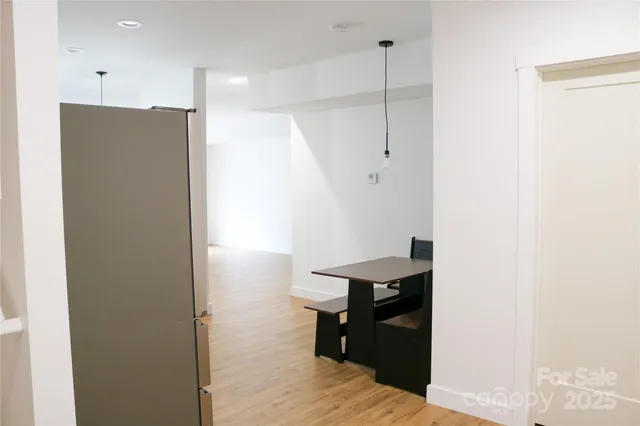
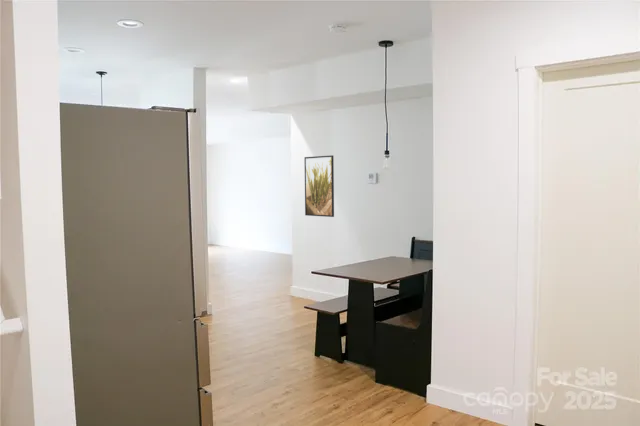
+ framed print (318, 186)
